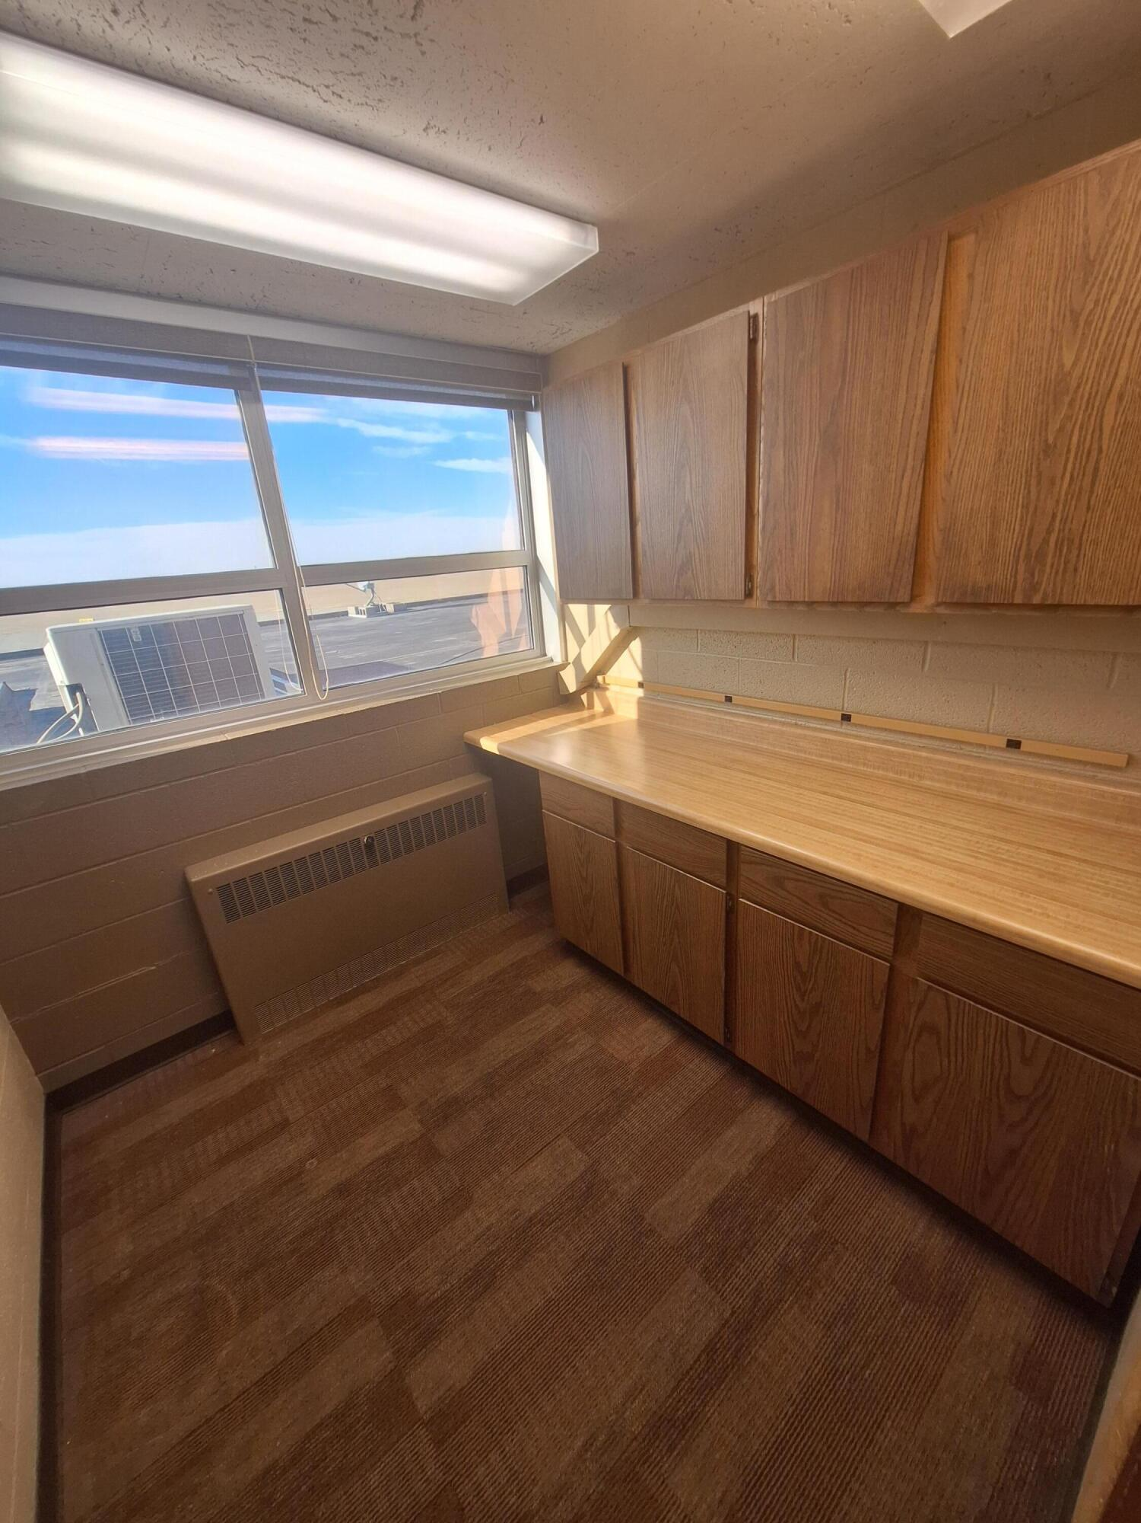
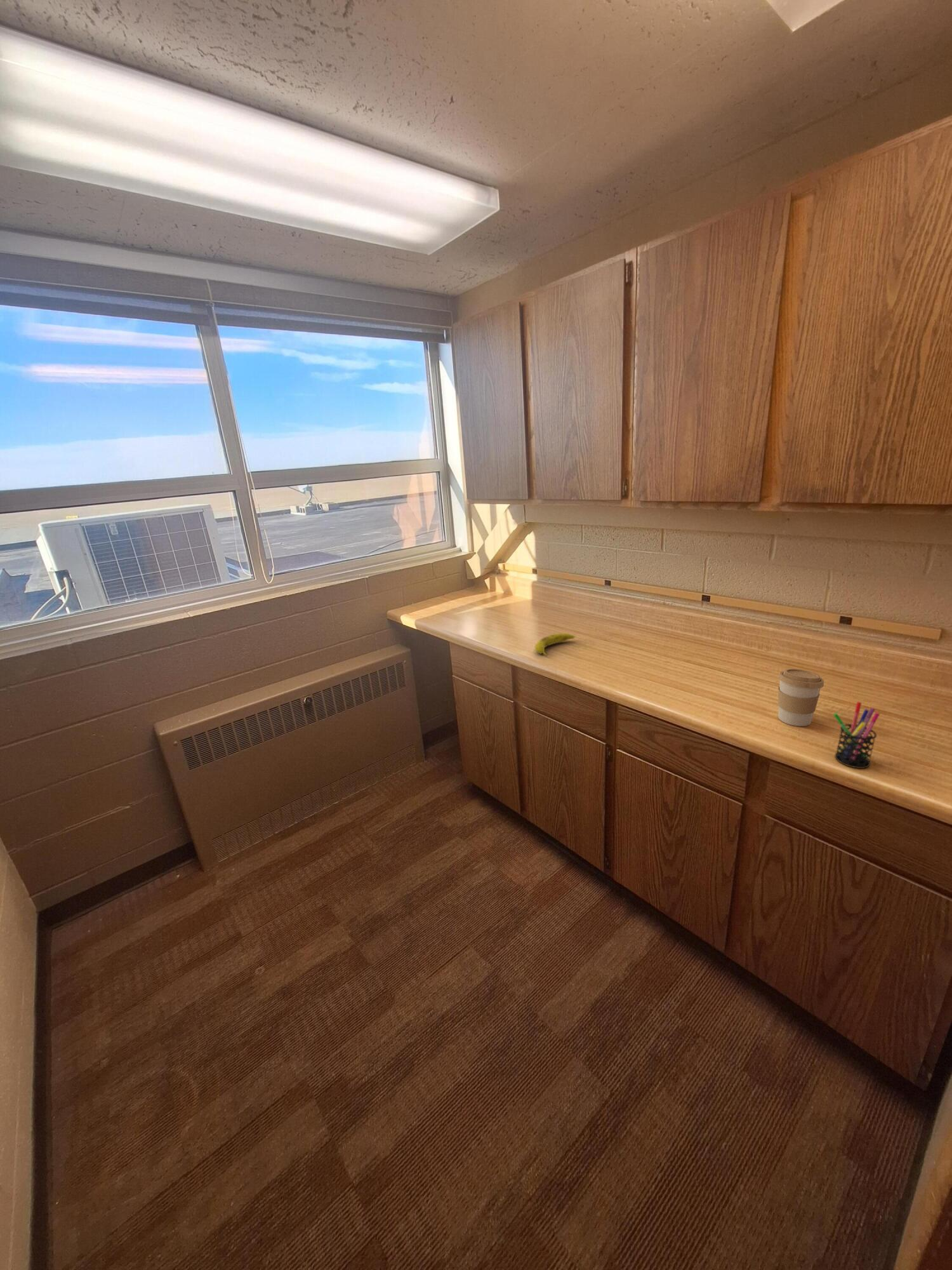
+ coffee cup (798, 695)
+ fruit (555, 642)
+ pen holder (852, 733)
